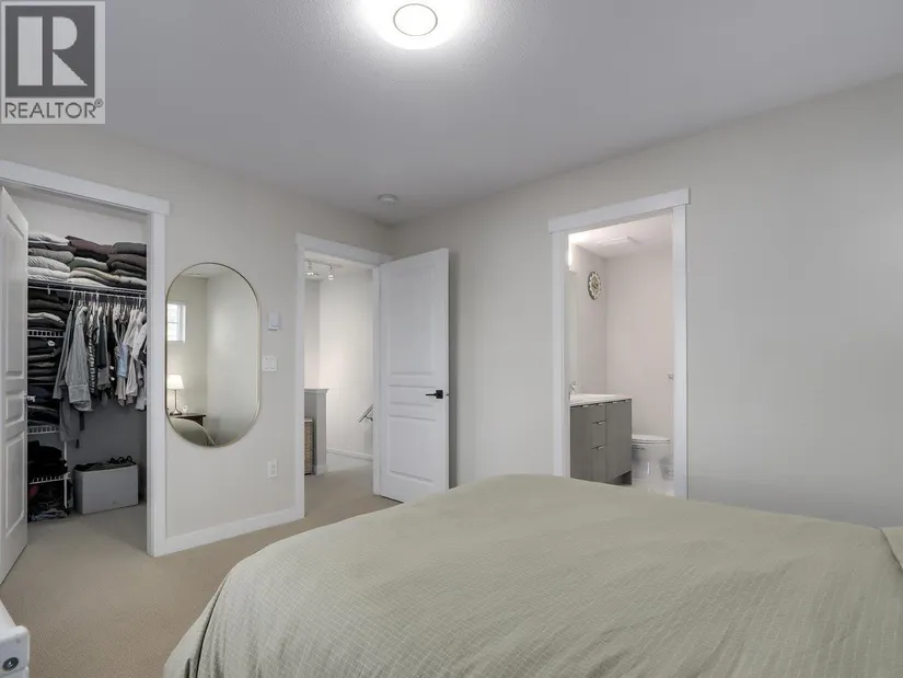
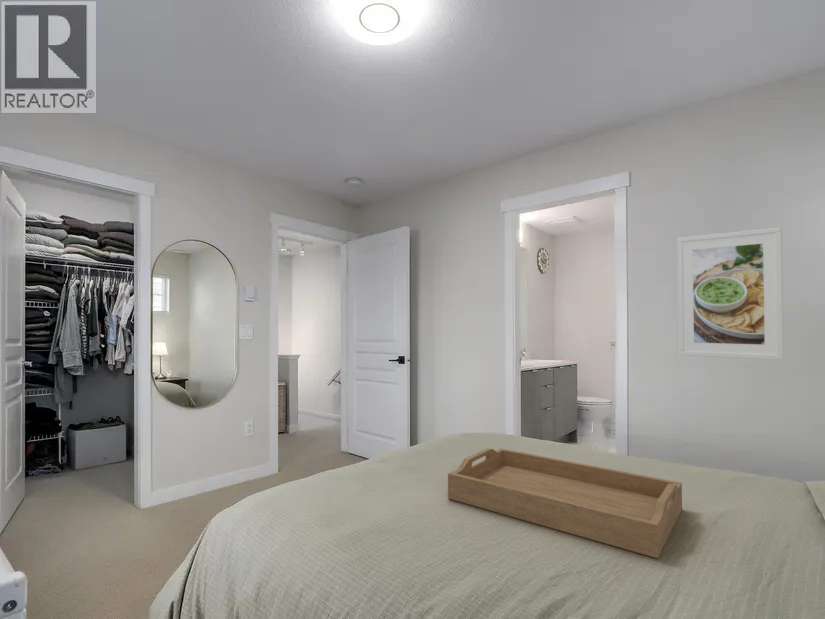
+ serving tray (561, 486)
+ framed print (727, 295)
